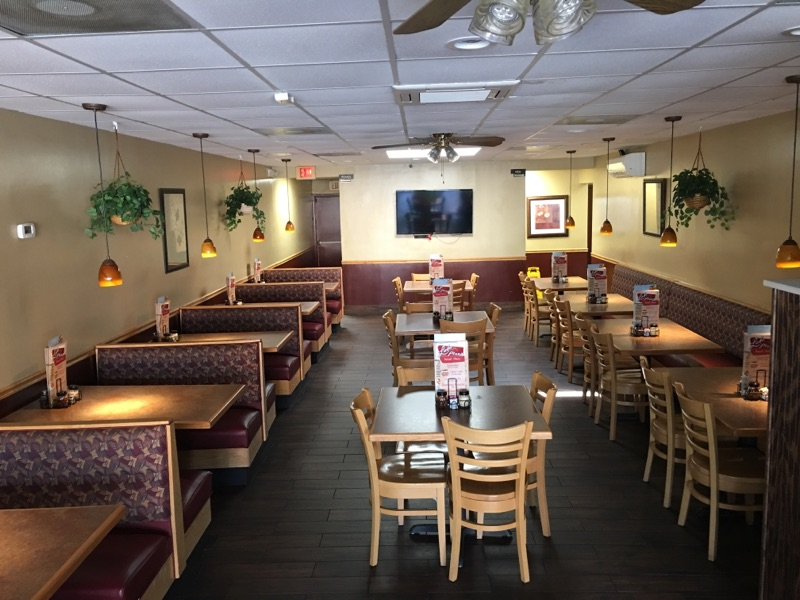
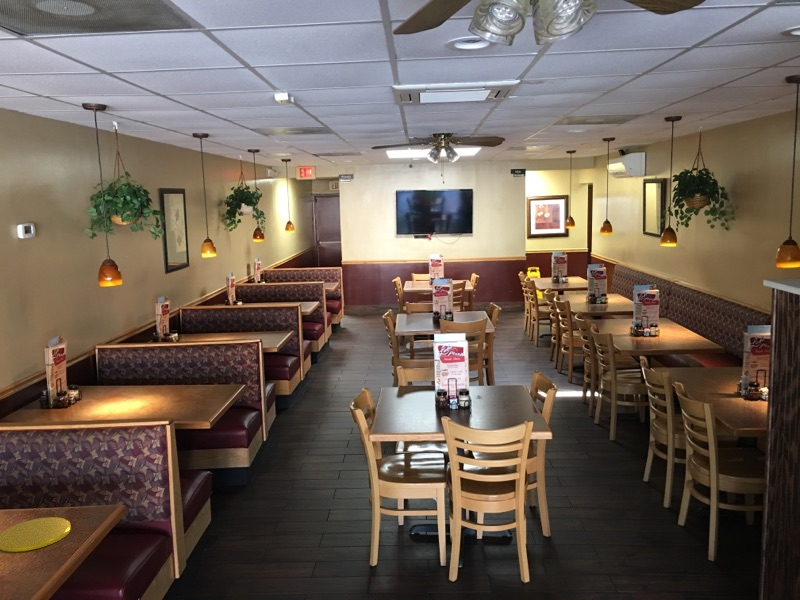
+ plate (34, 533)
